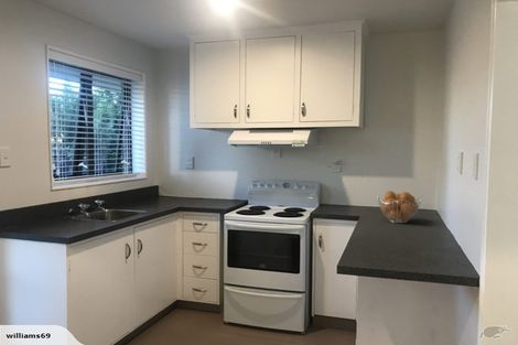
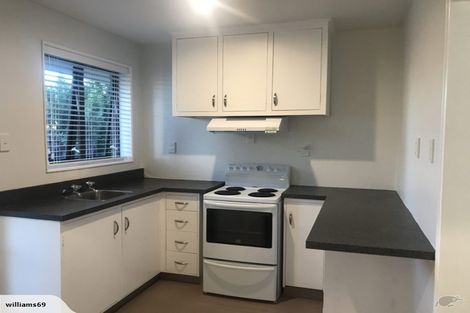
- fruit basket (398, 206)
